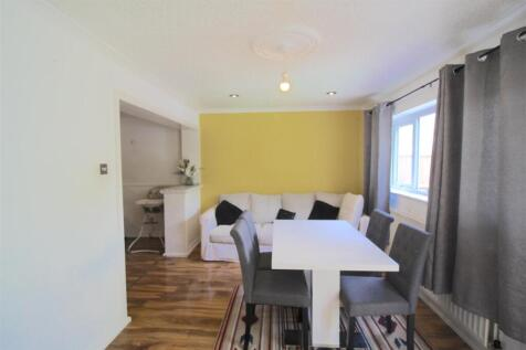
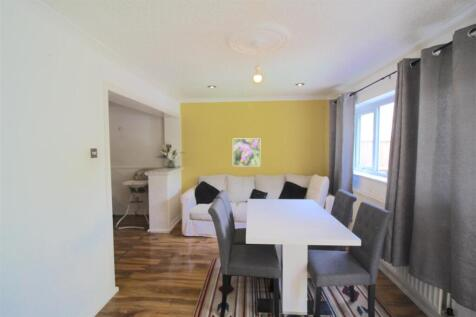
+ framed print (246, 152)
